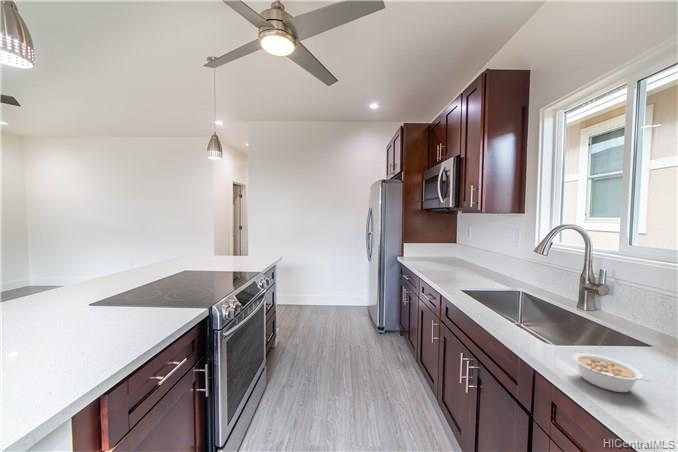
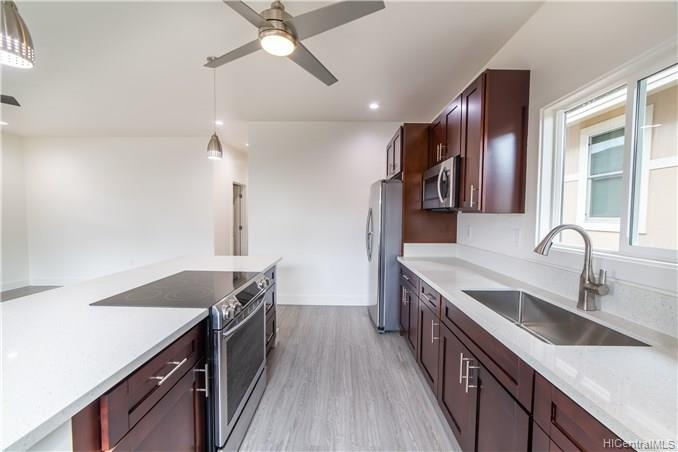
- legume (608, 372)
